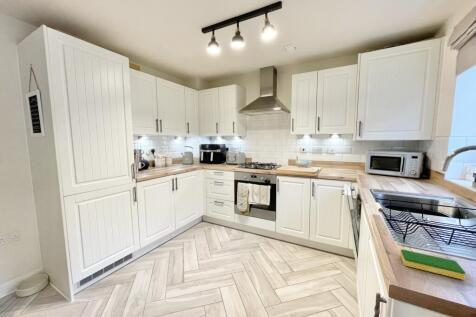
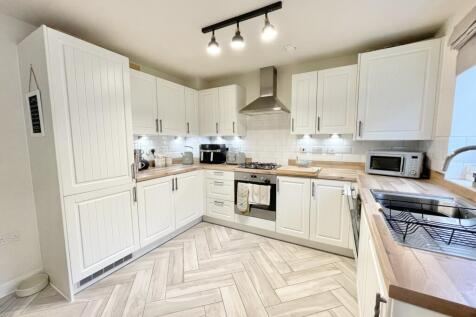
- dish sponge (429, 263)
